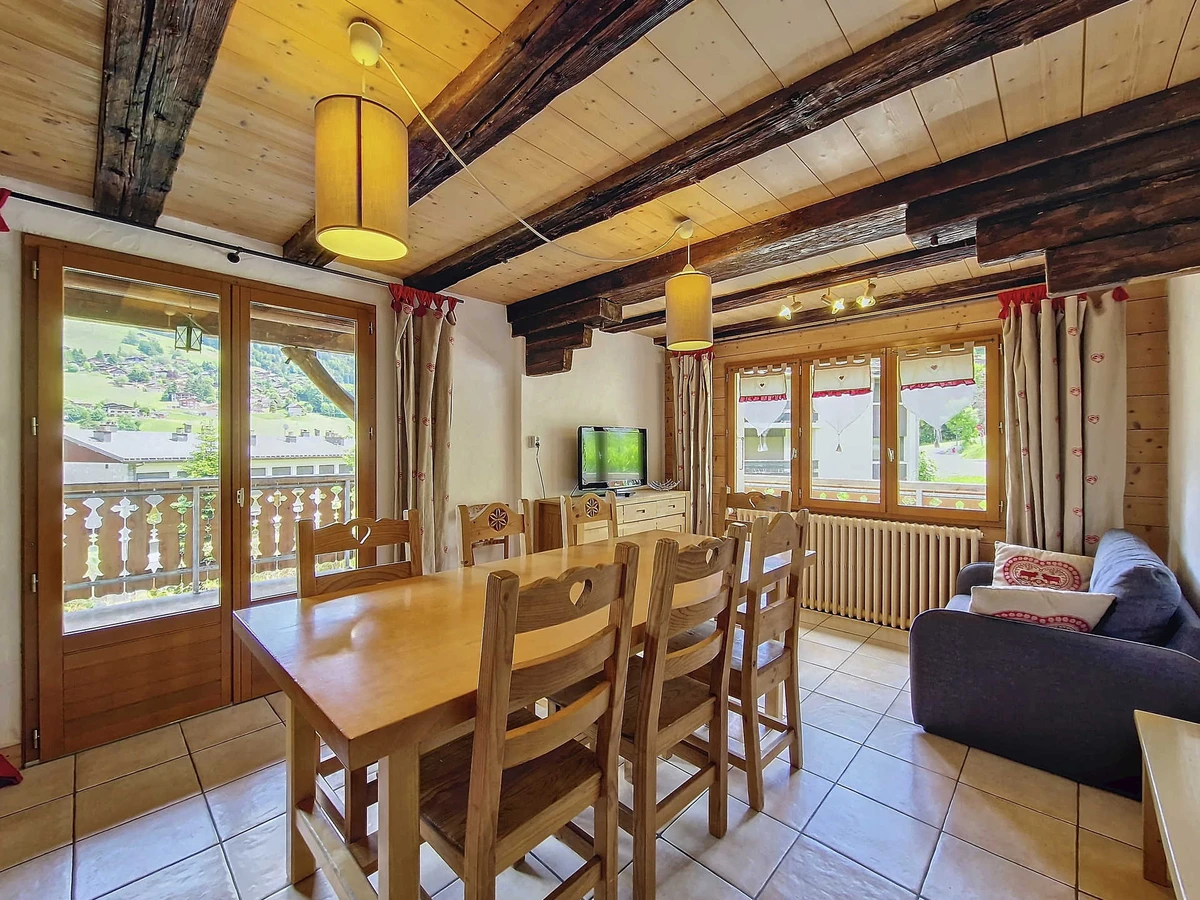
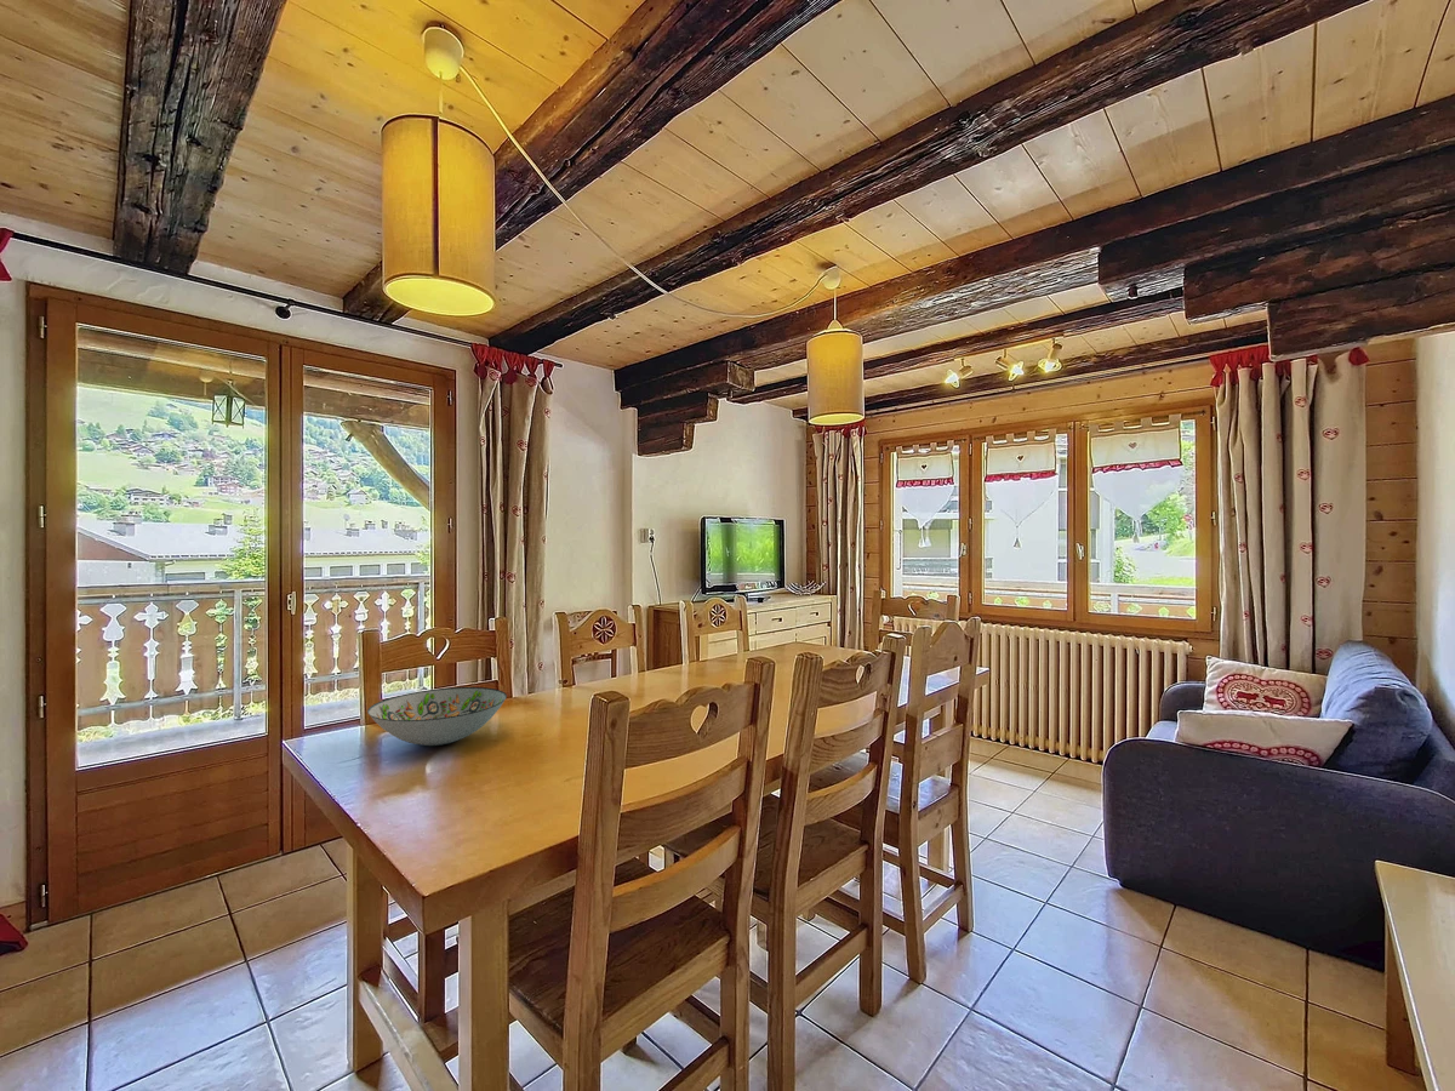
+ decorative bowl (440, 720)
